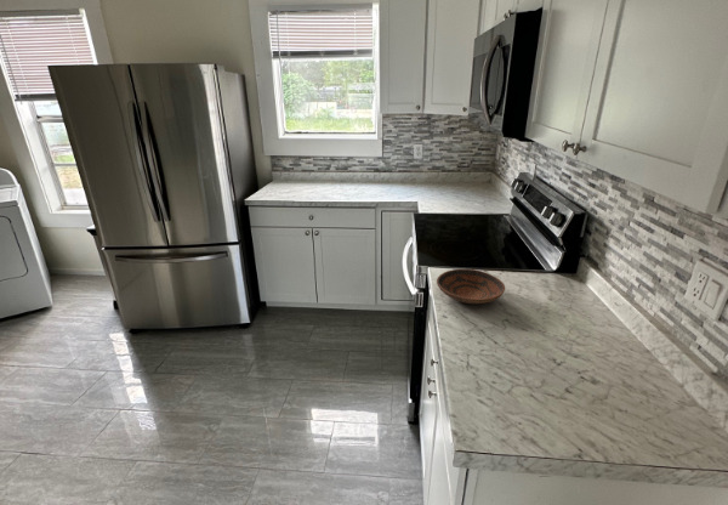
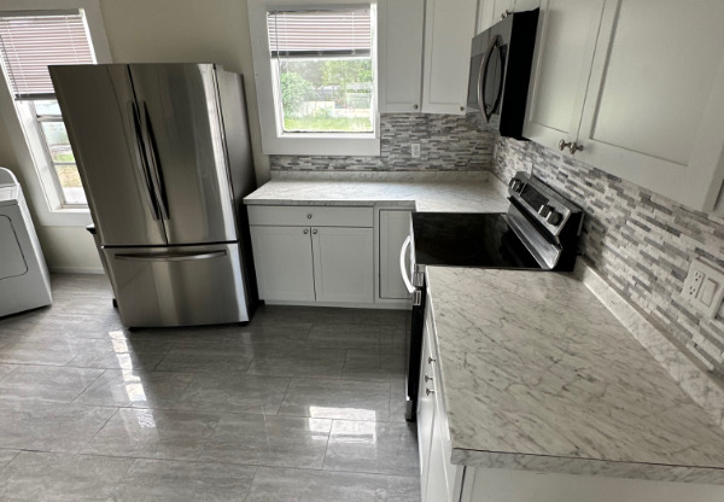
- bowl (470, 289)
